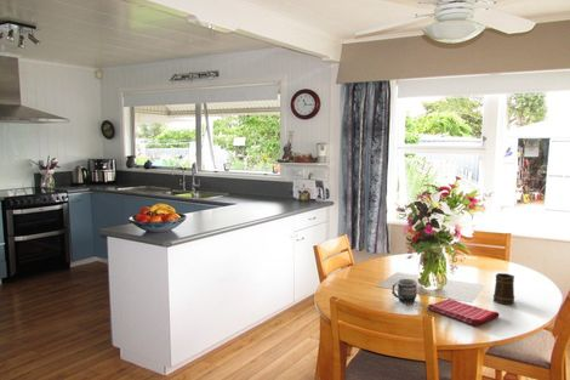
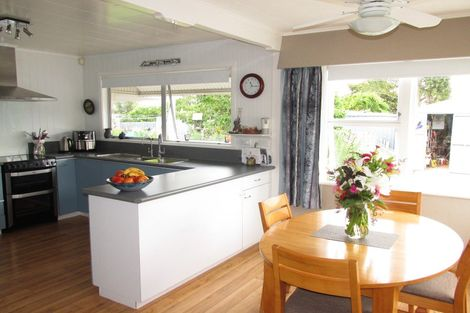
- mug (404, 291)
- dish towel (462, 310)
- mug (505, 288)
